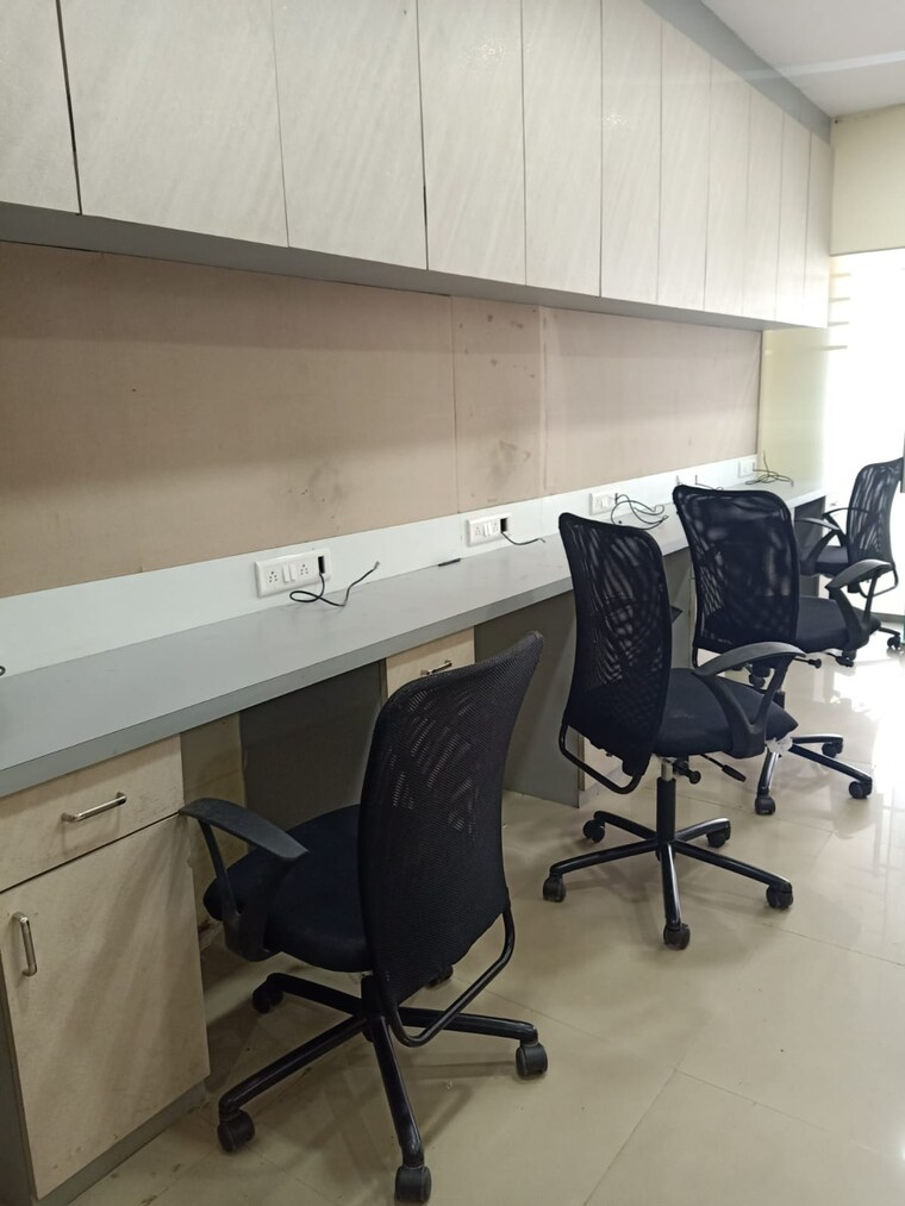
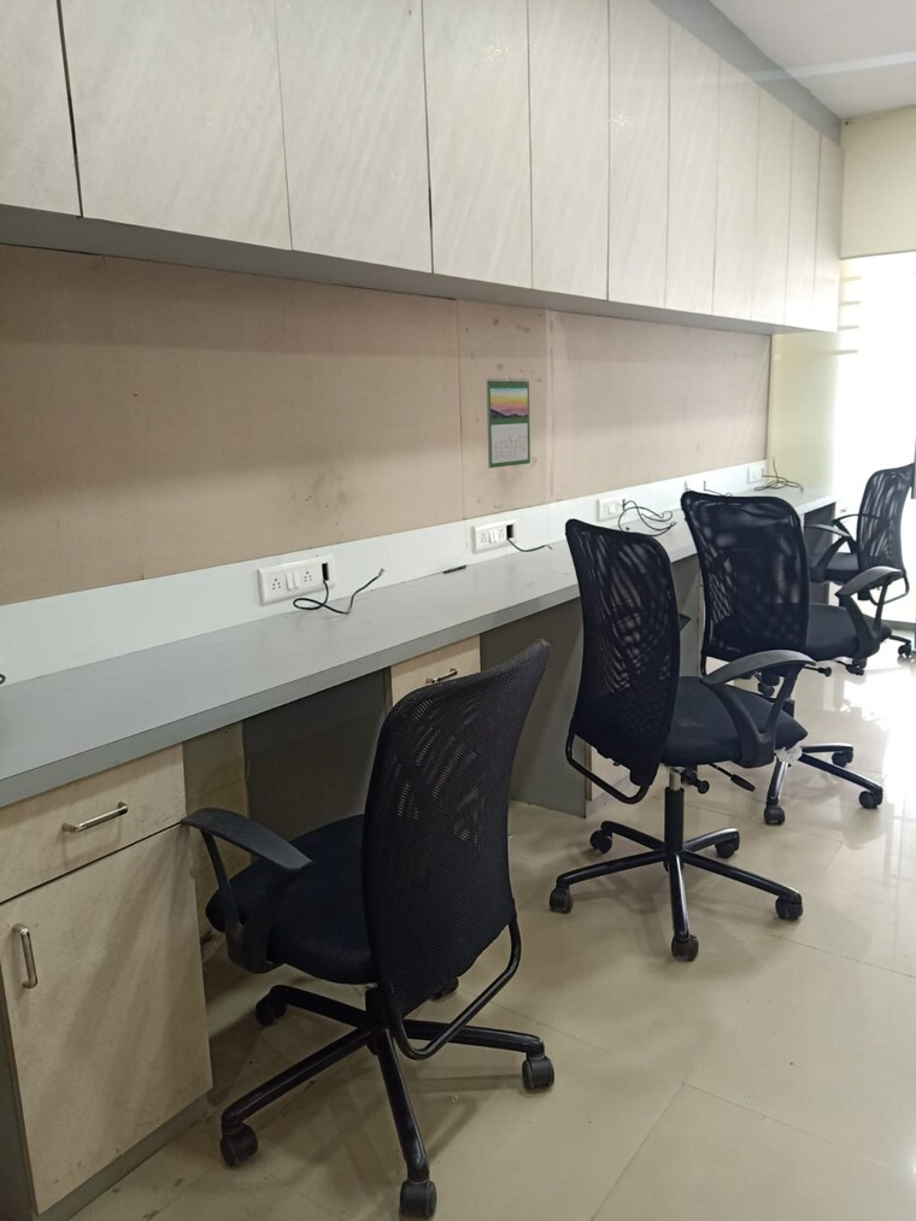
+ calendar (509, 421)
